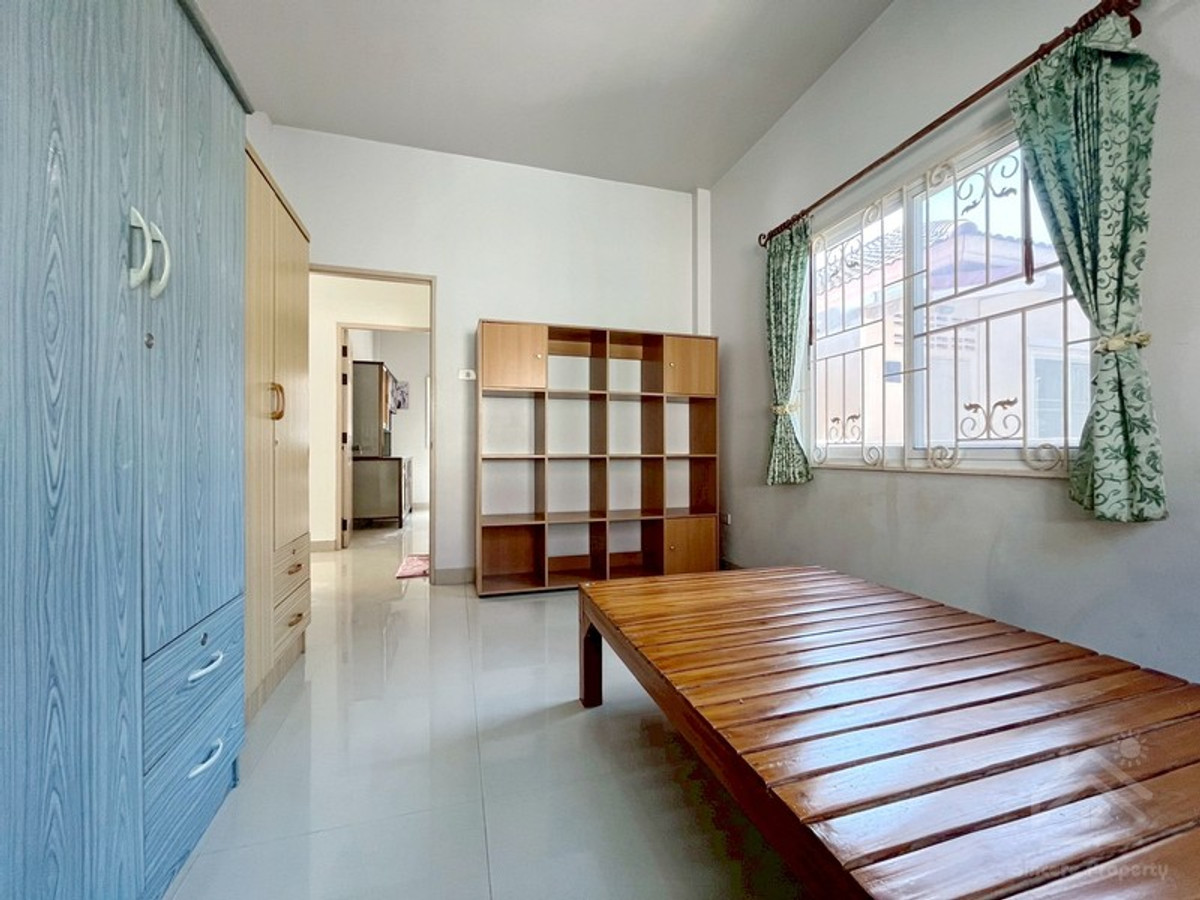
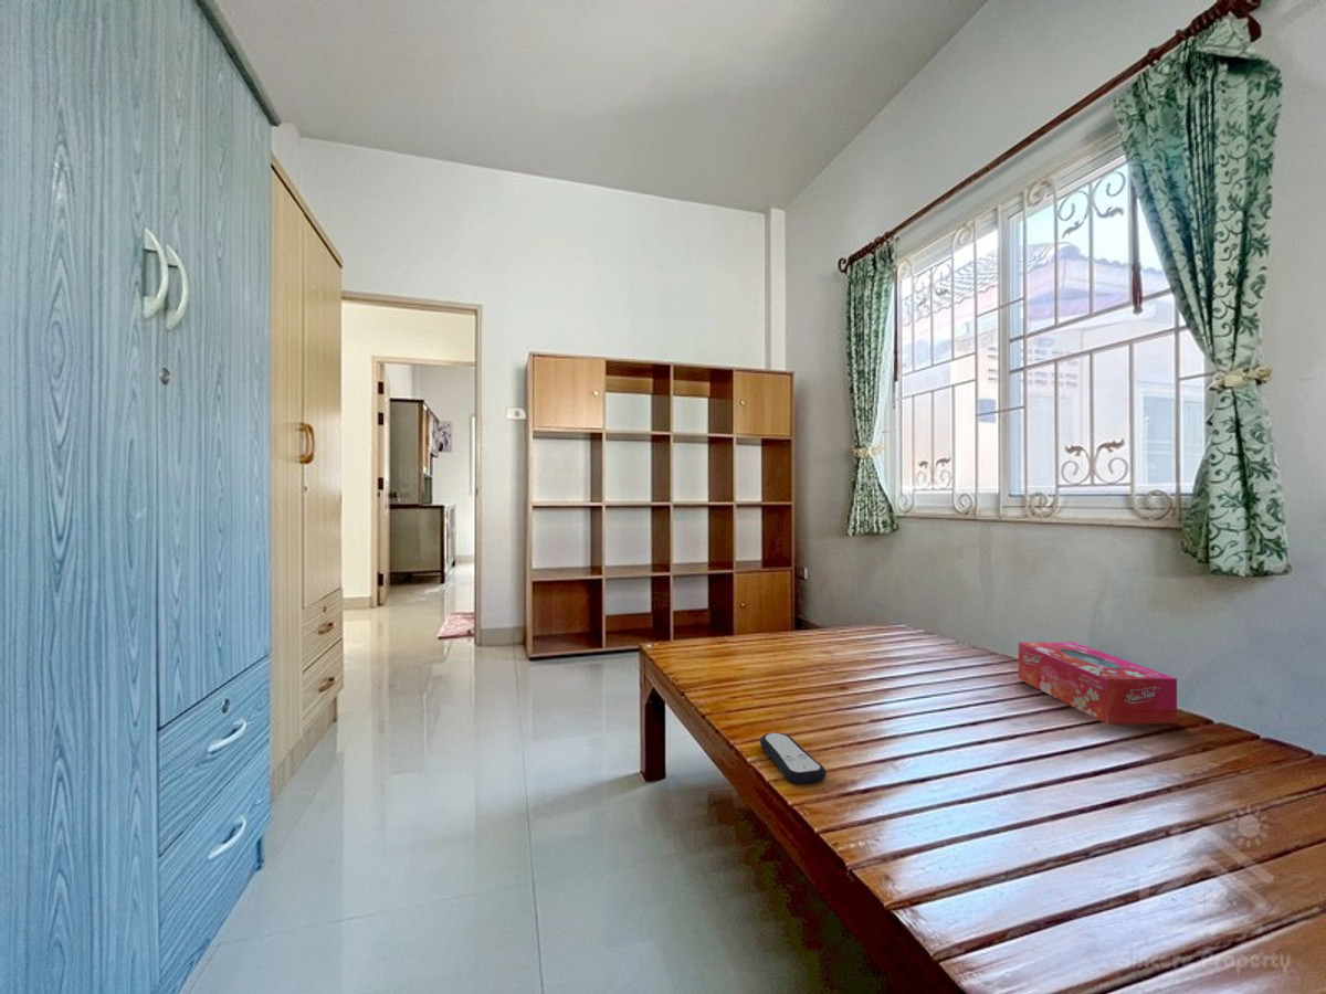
+ remote control (789, 755)
+ tissue box (1088, 678)
